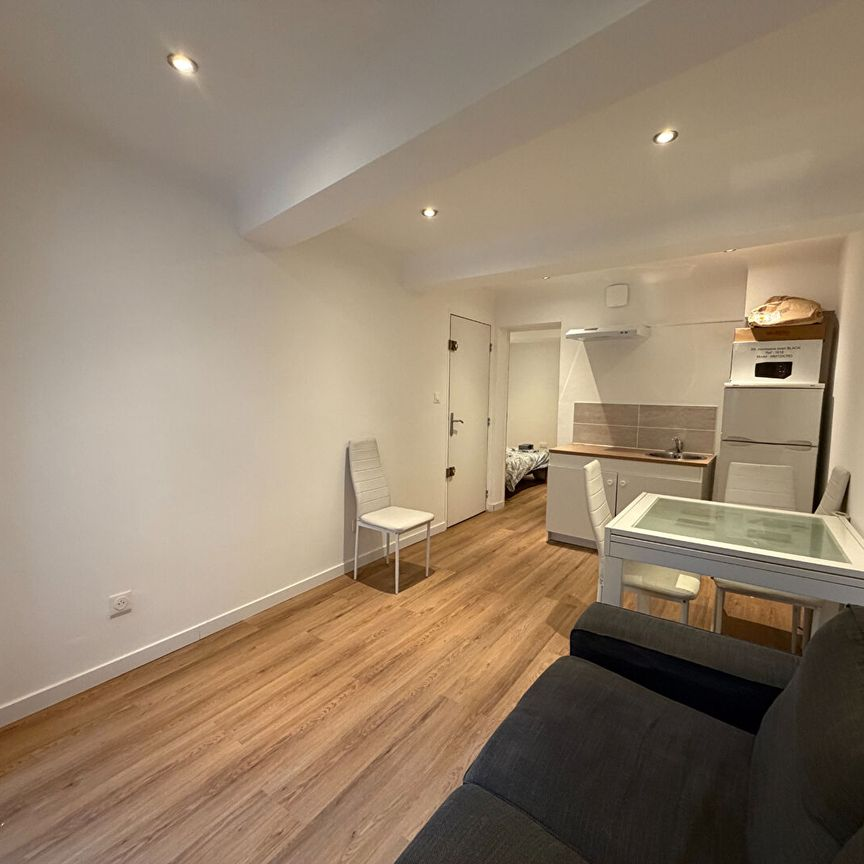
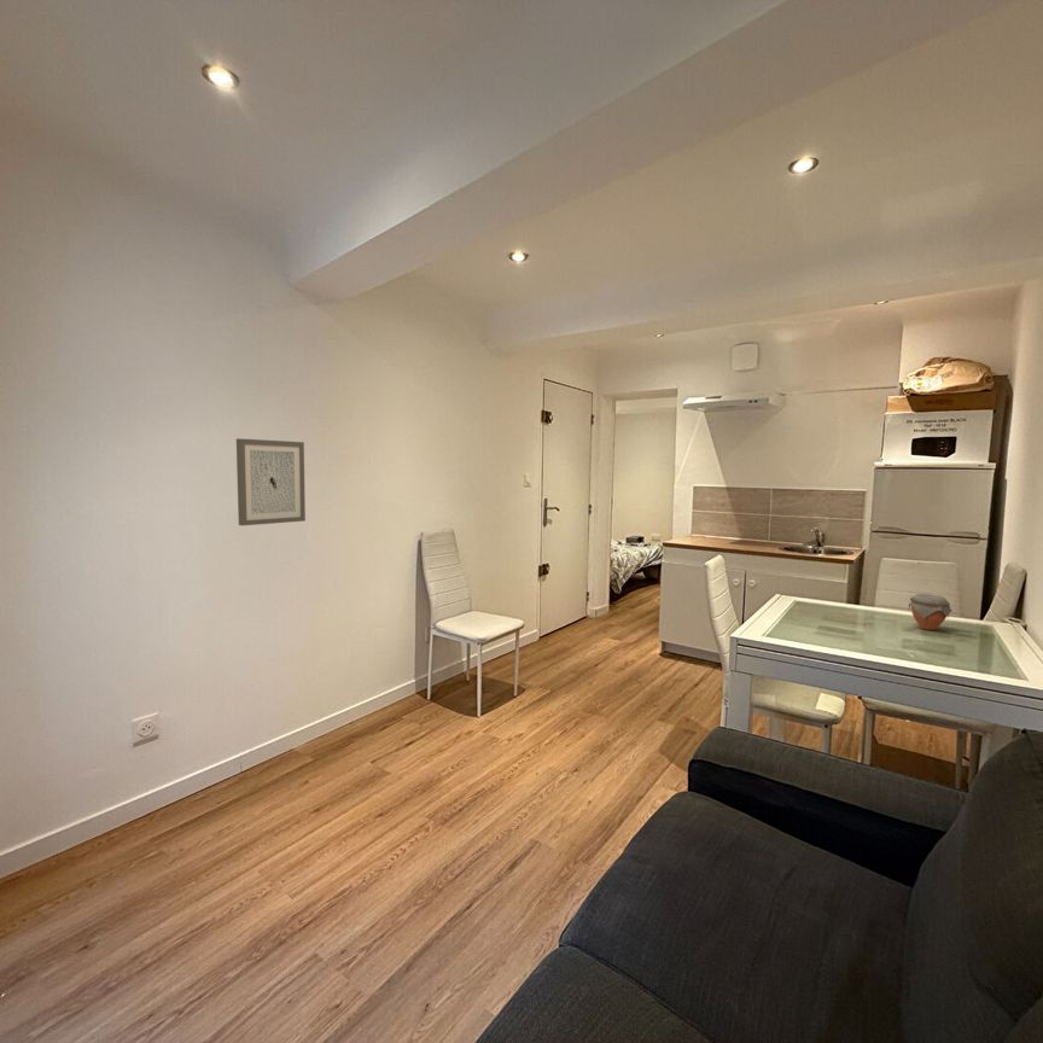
+ jar (928, 612)
+ wall art (272, 482)
